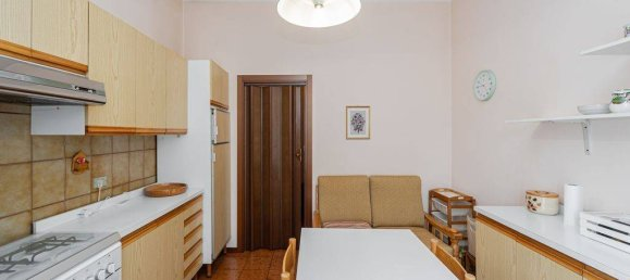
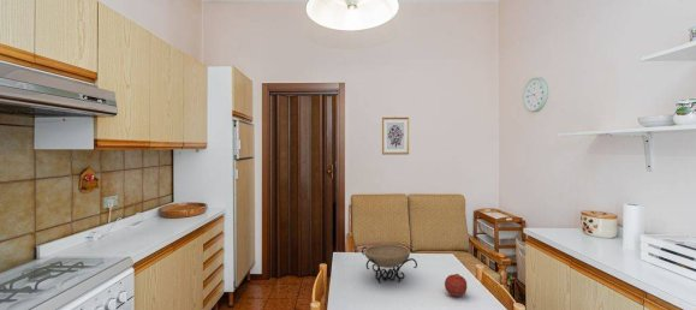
+ fruit (456, 284)
+ decorative bowl (387, 264)
